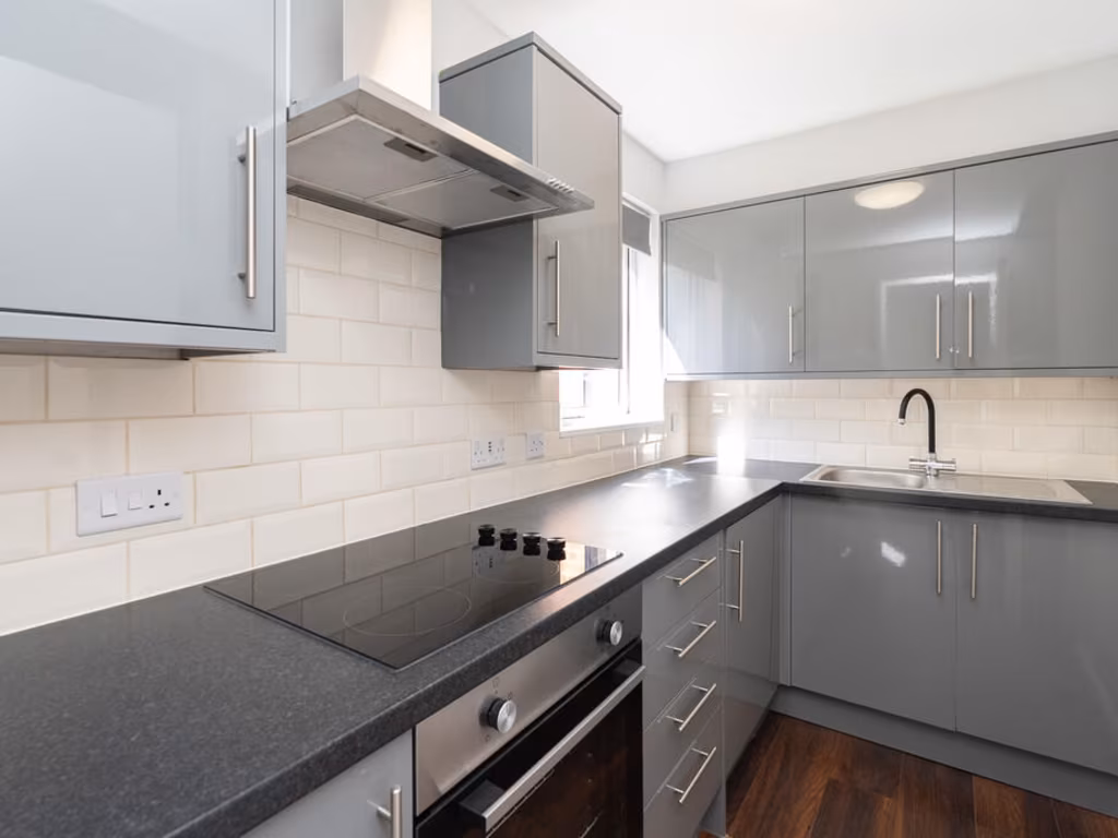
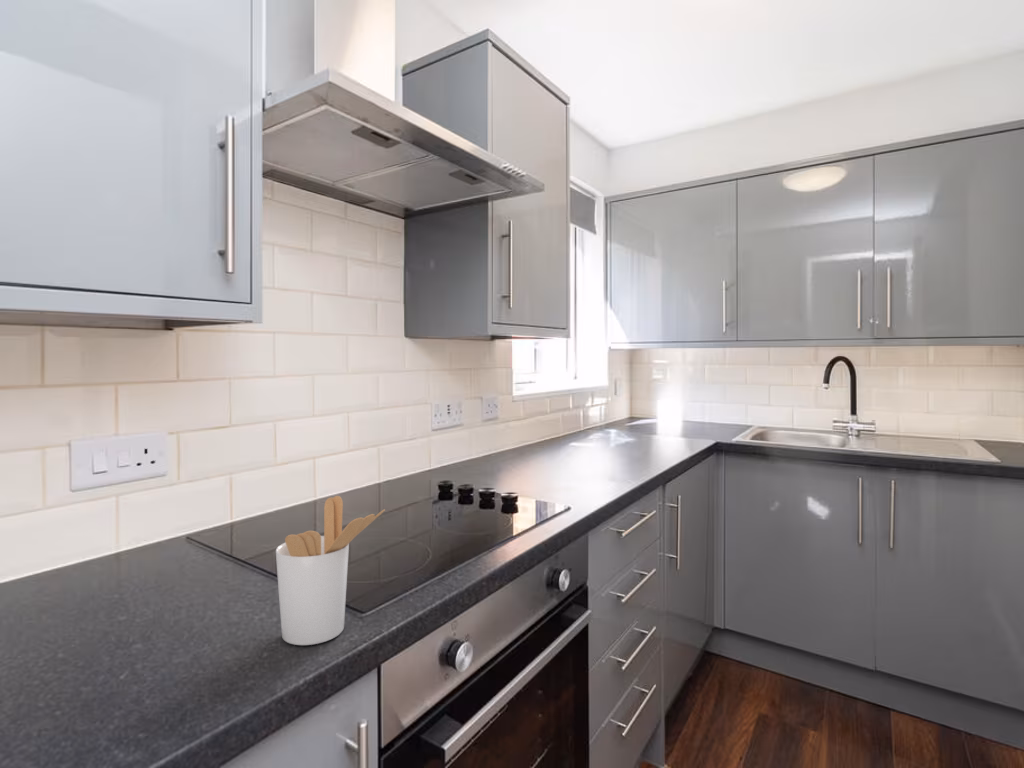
+ utensil holder (330, 568)
